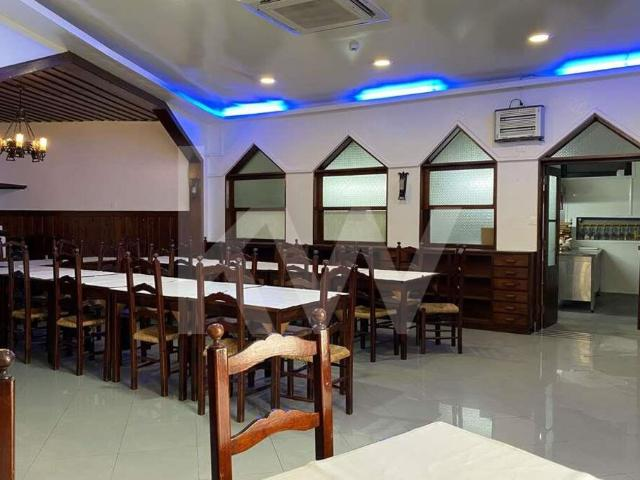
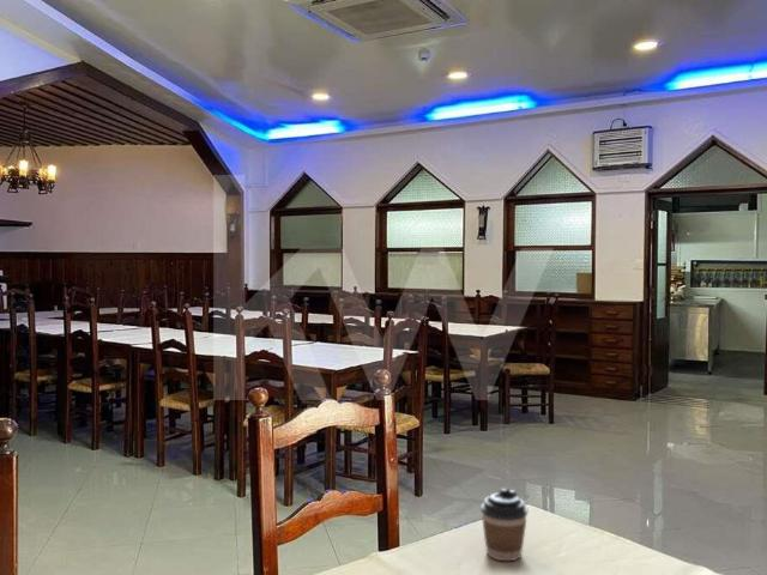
+ coffee cup (503, 522)
